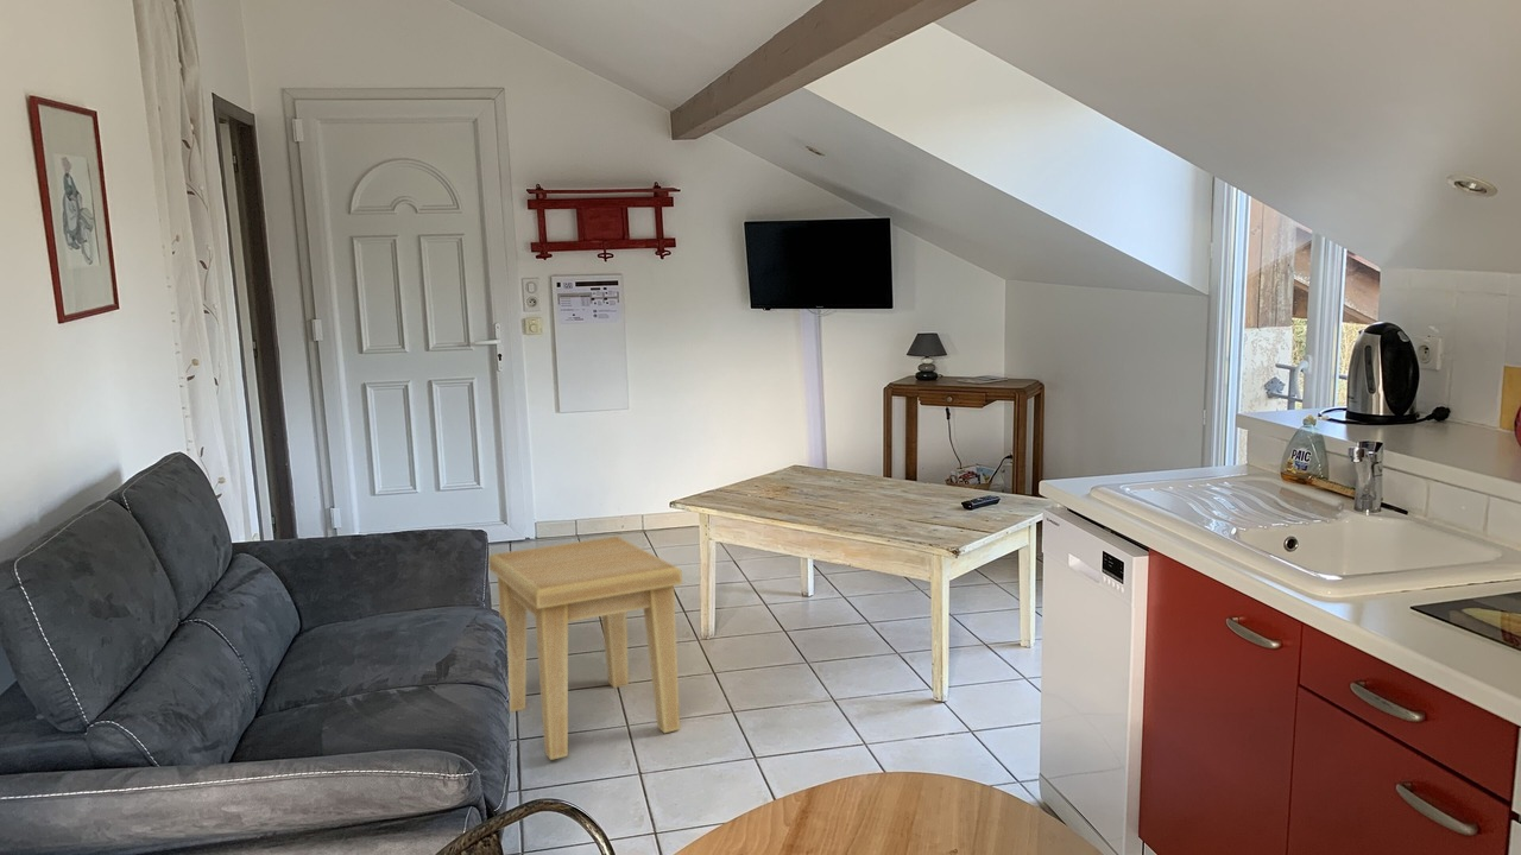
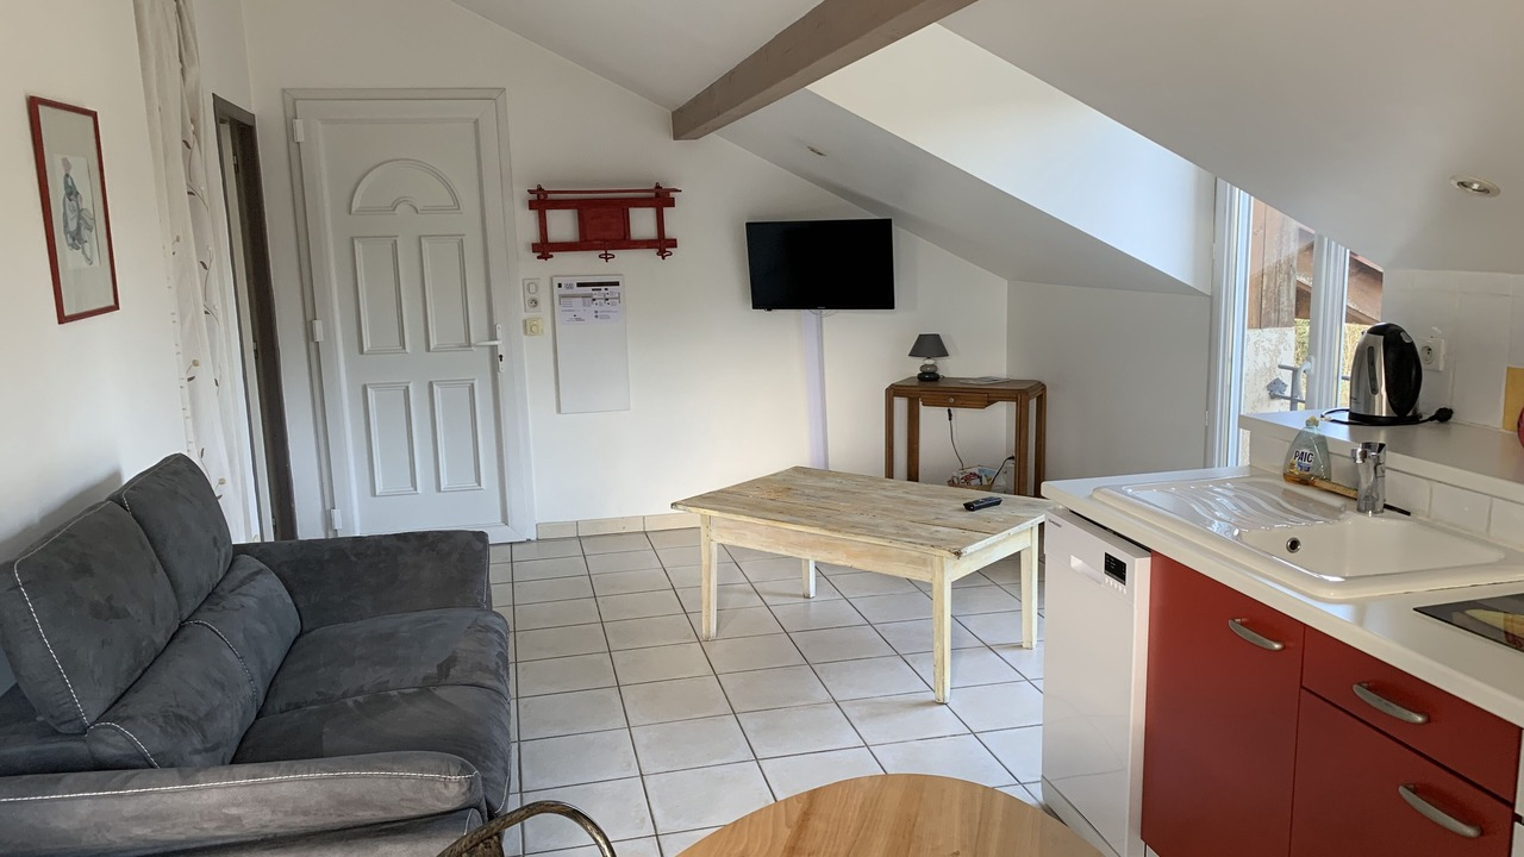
- side table (604, 639)
